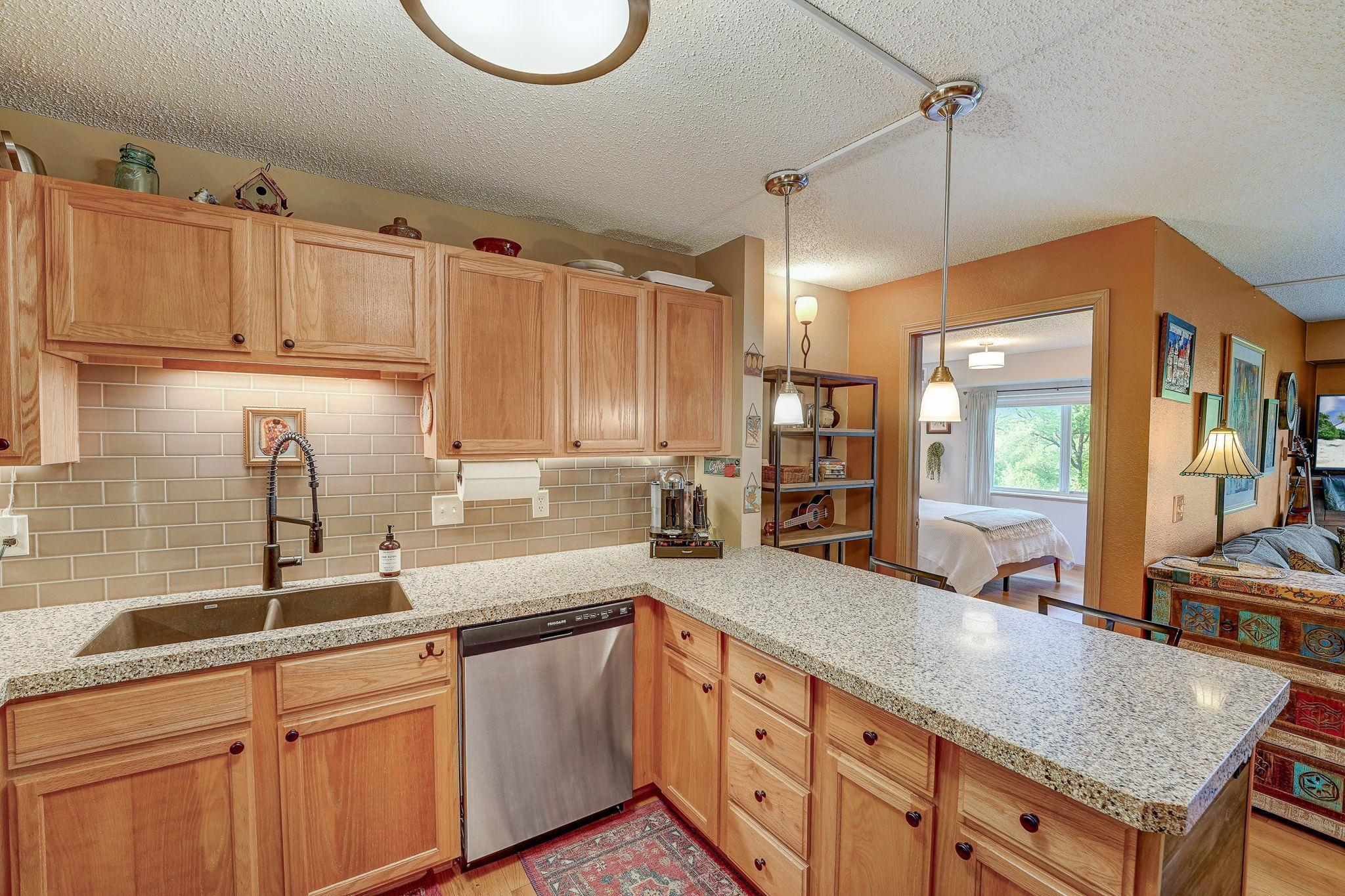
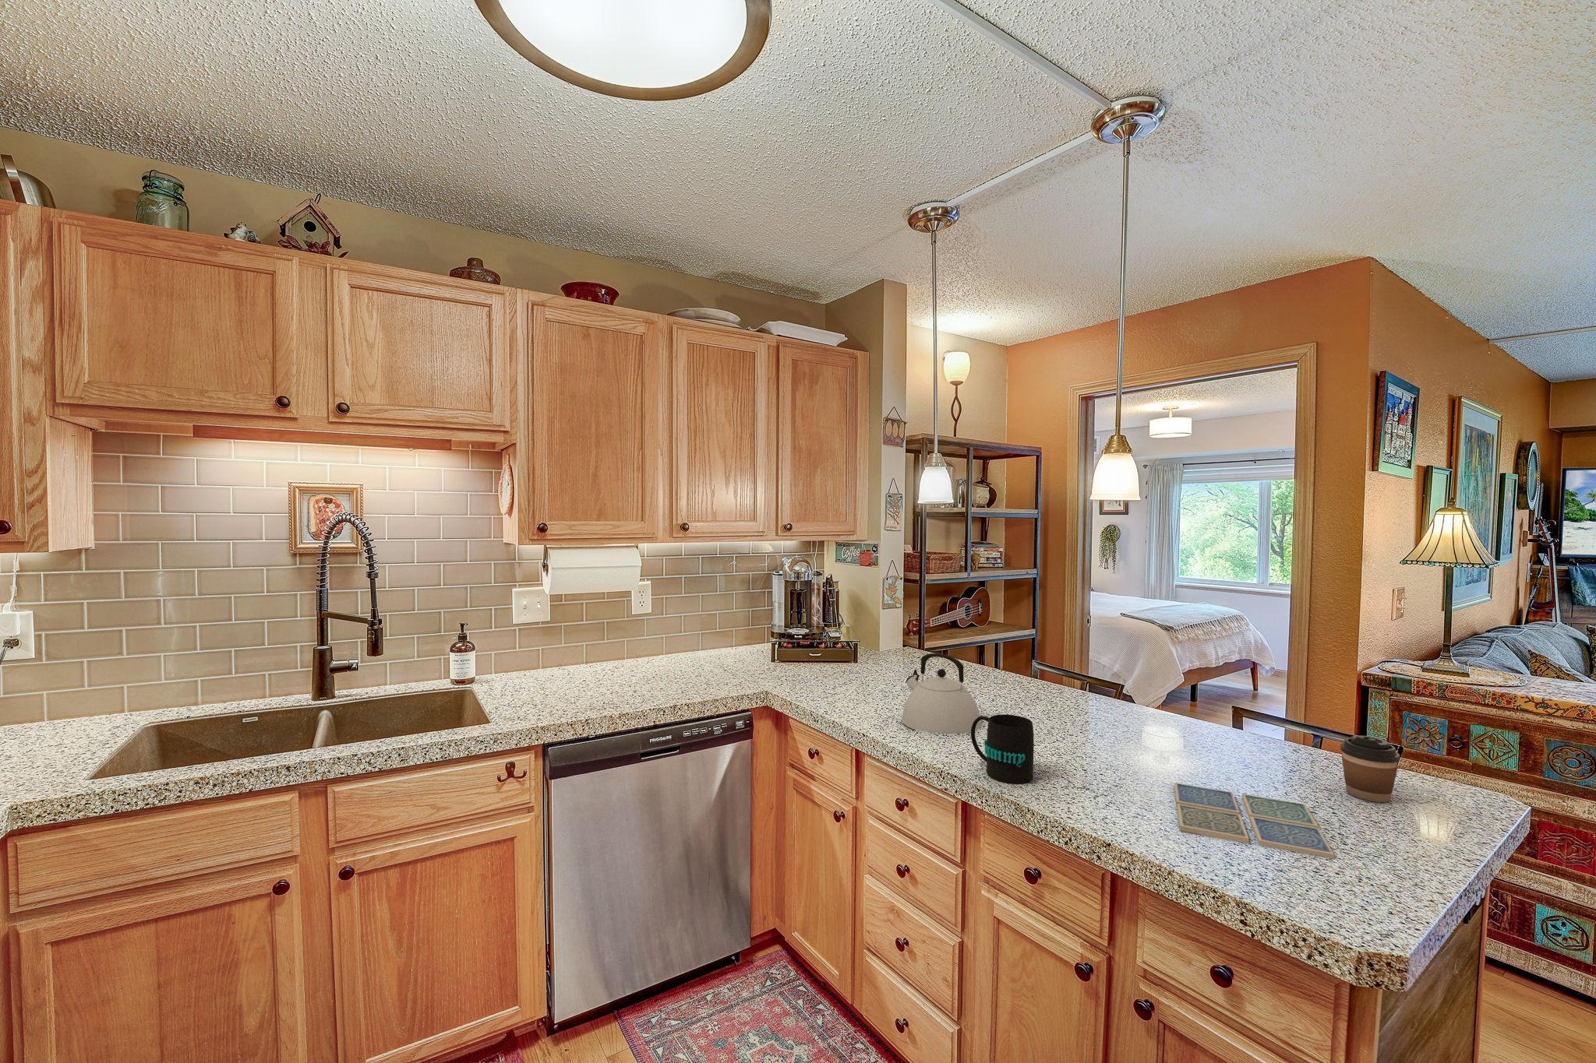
+ drink coaster (1247, 815)
+ coffee cup (1368, 765)
+ kettle (940, 688)
+ mug (1000, 746)
